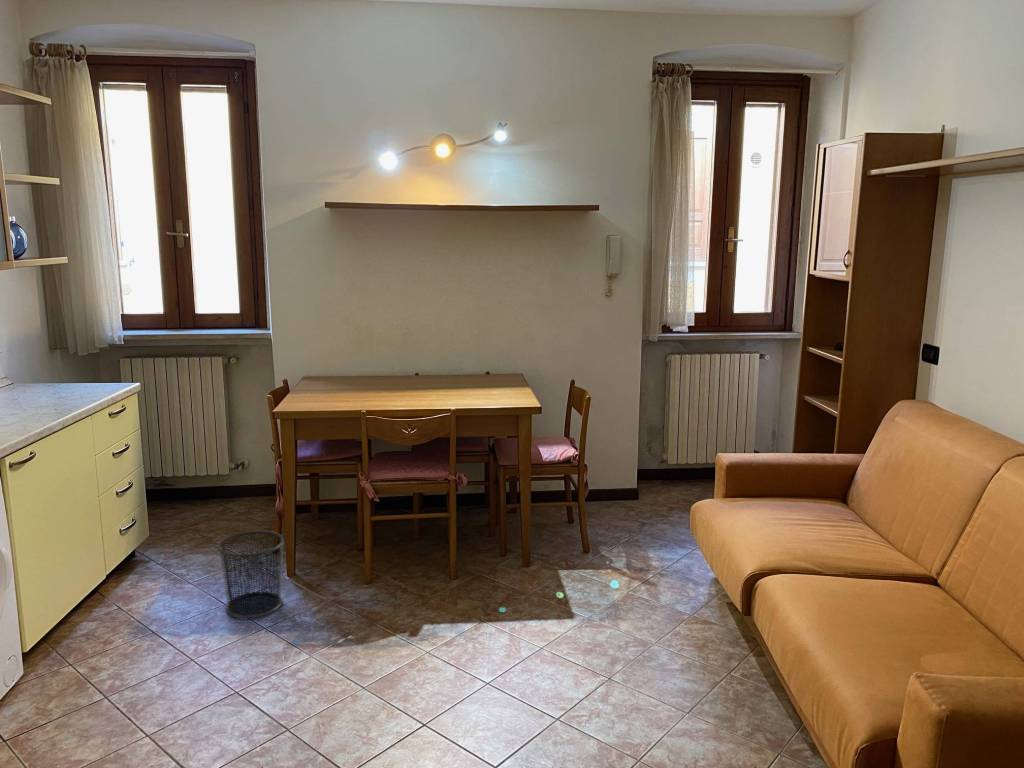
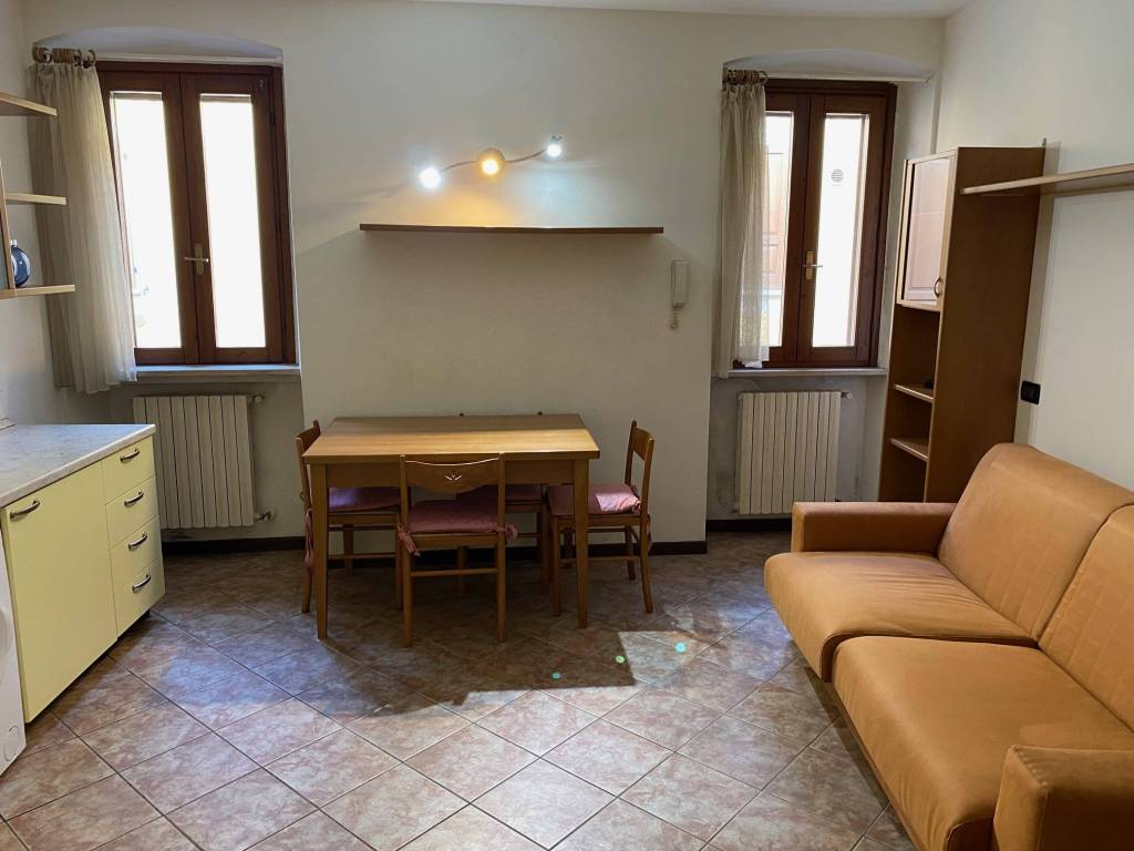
- waste bin (252, 574)
